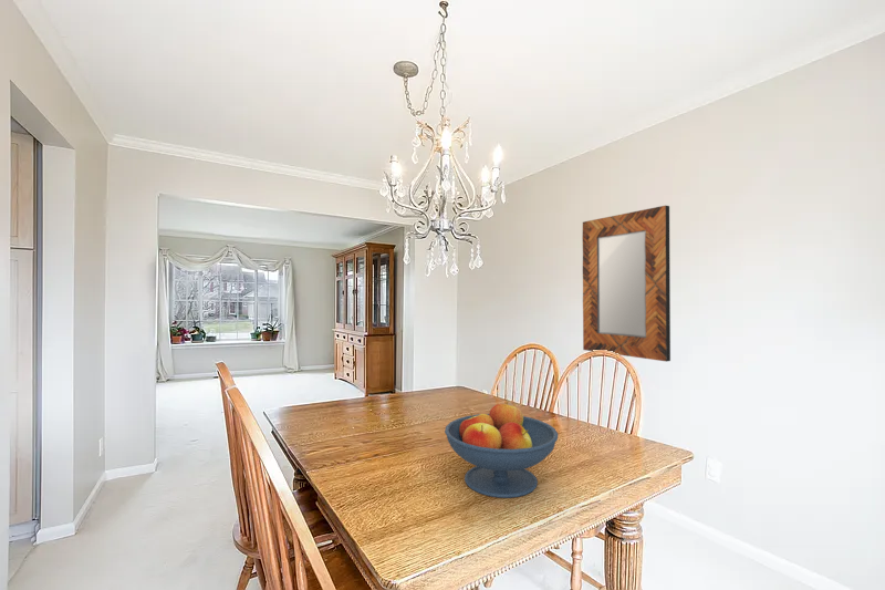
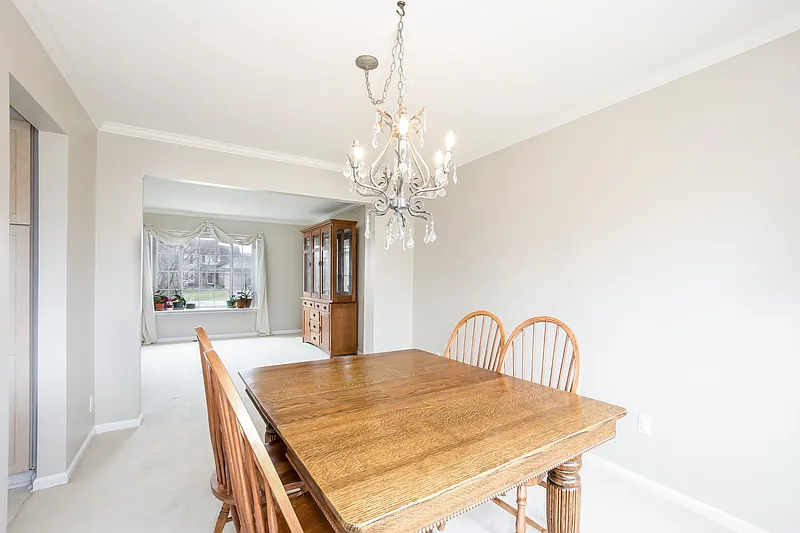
- home mirror (622, 284)
- fruit bowl (500, 445)
